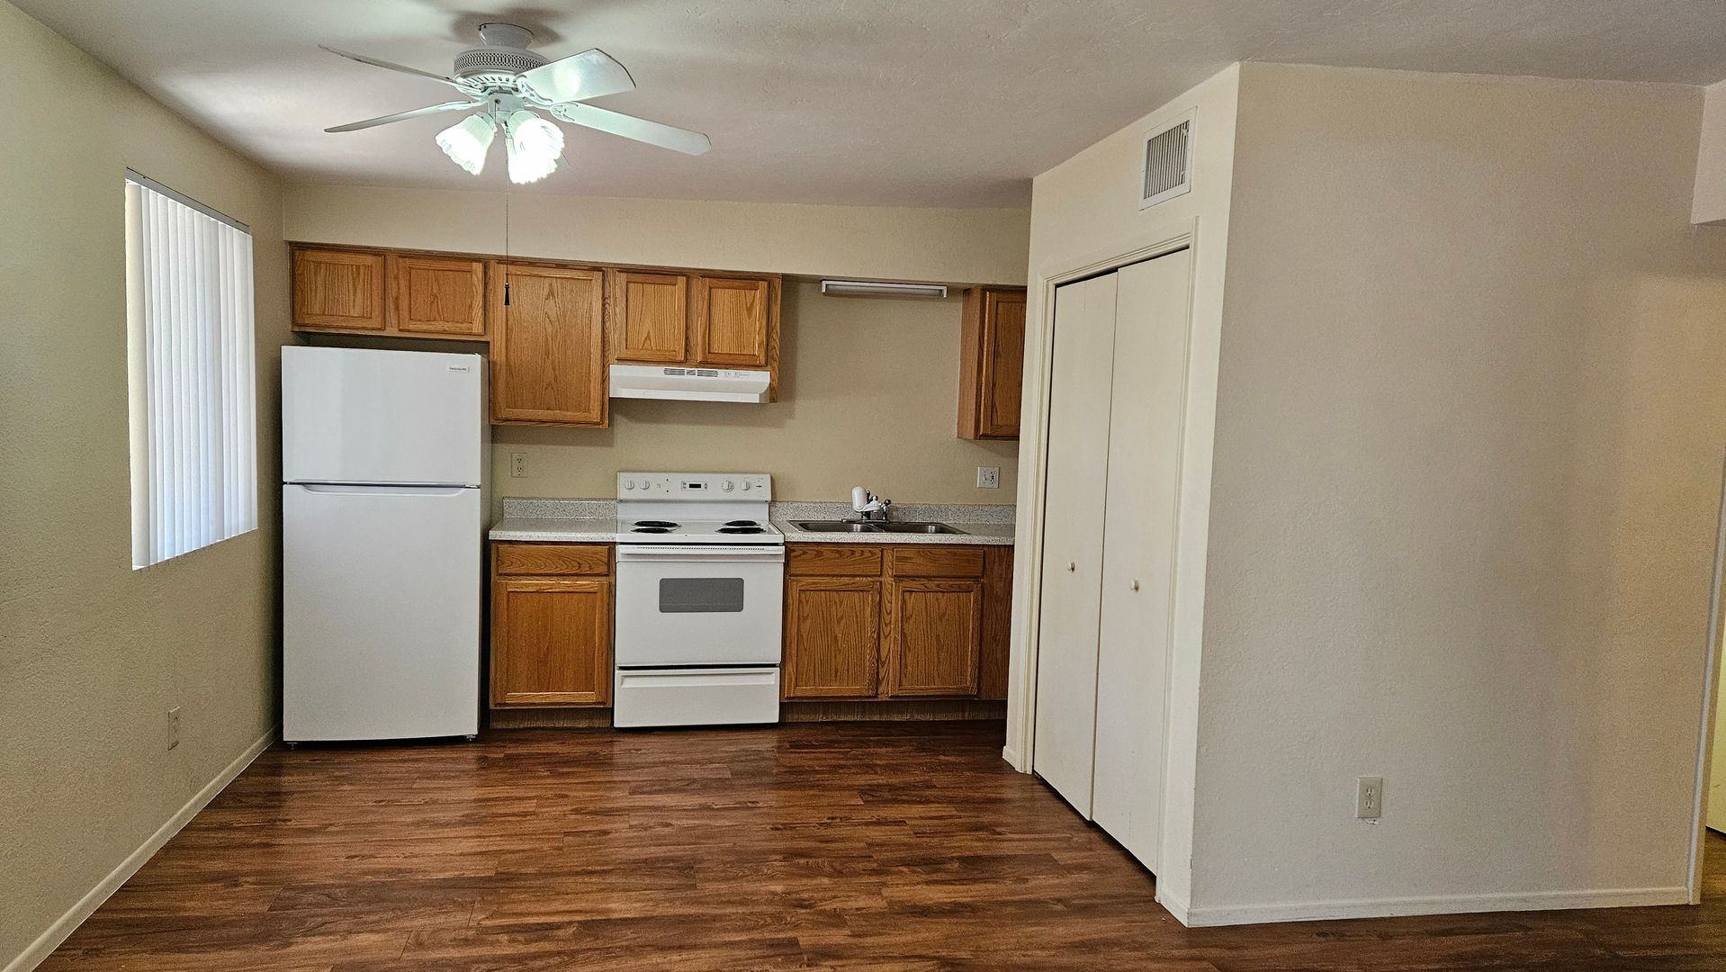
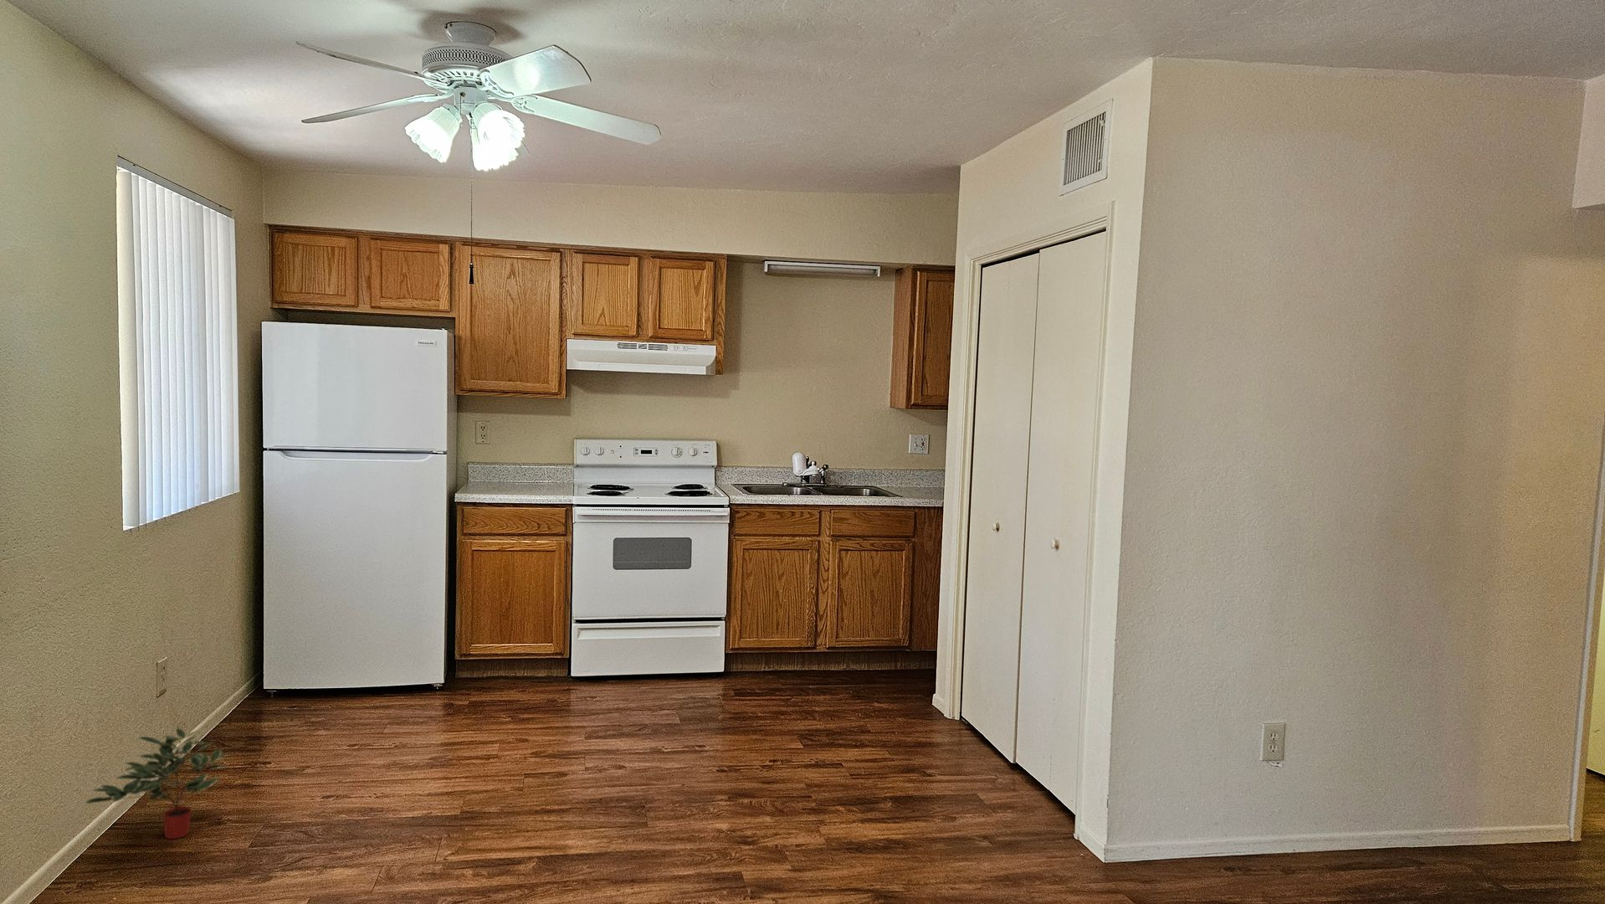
+ potted plant (164, 781)
